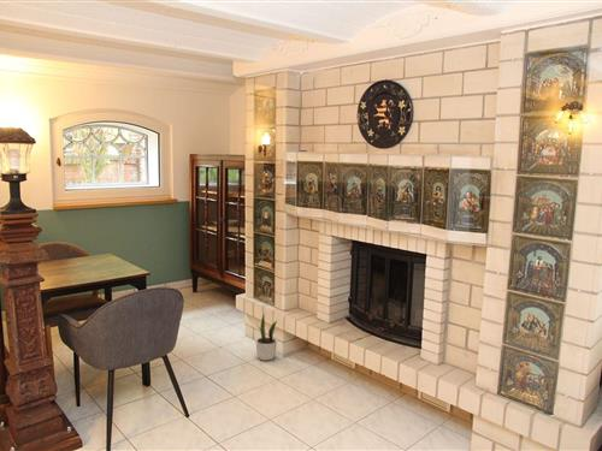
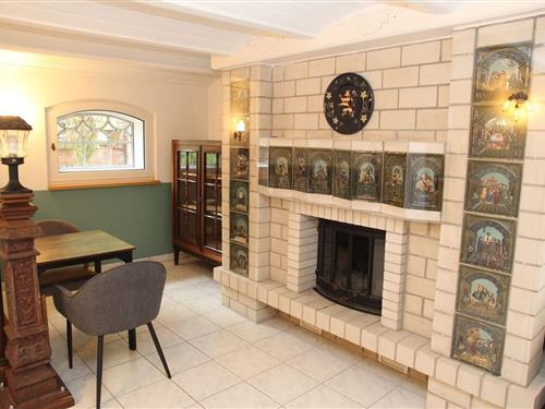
- potted plant (265, 336)
